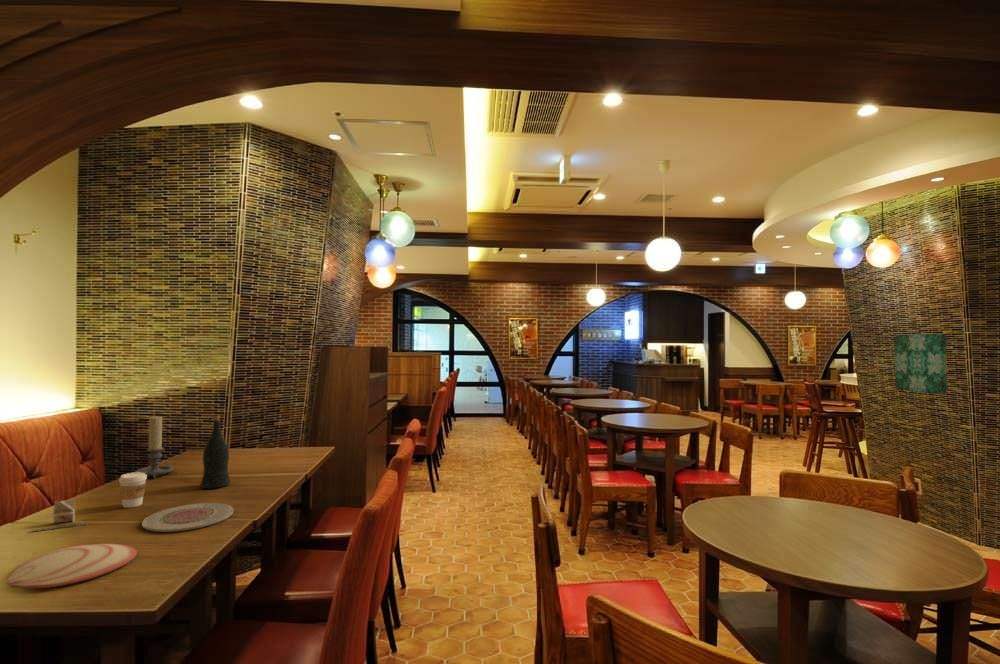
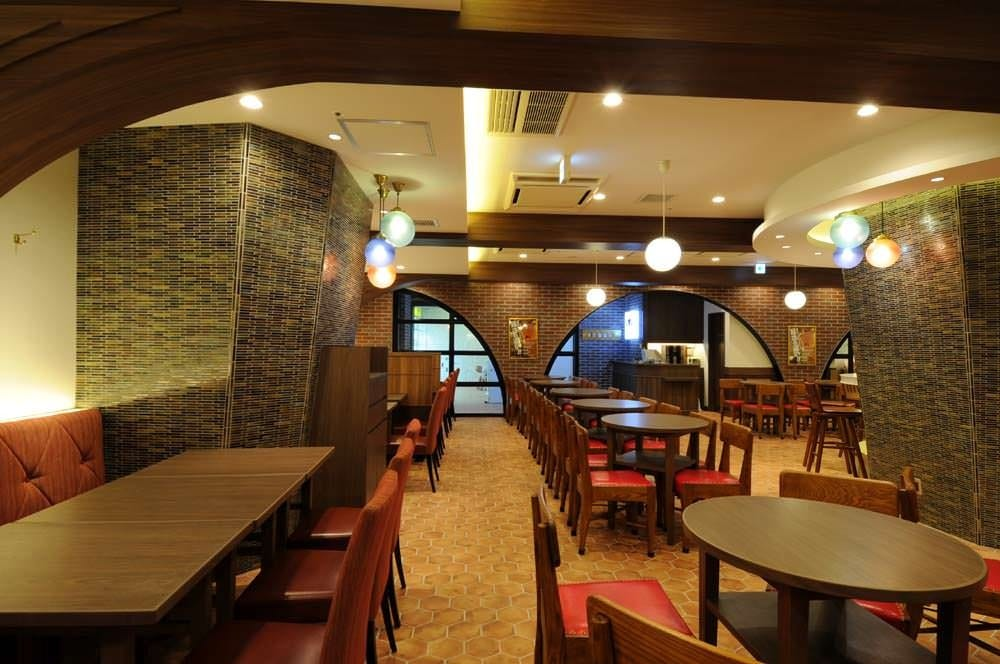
- plate (75, 559)
- candle holder (155, 445)
- wine bottle (216, 450)
- coffee cup (132, 489)
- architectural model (63, 511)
- plate (189, 515)
- wall art (919, 363)
